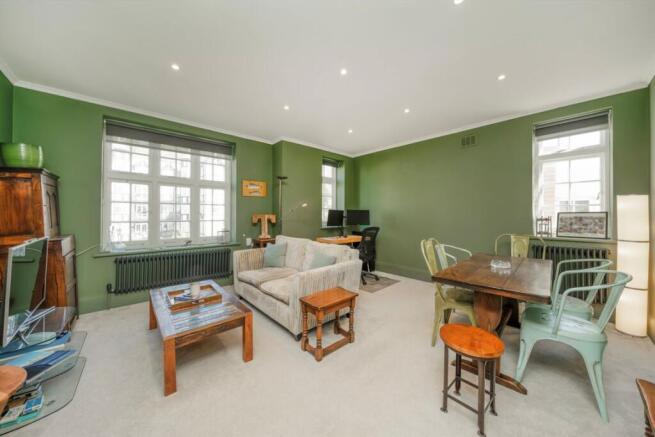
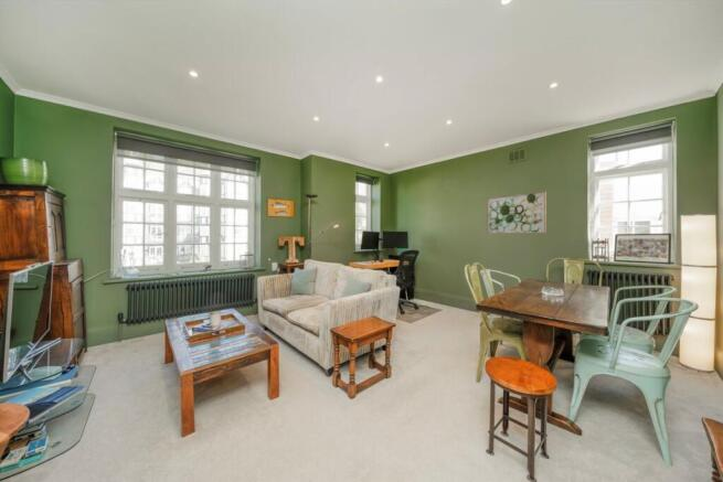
+ wall art (513, 214)
